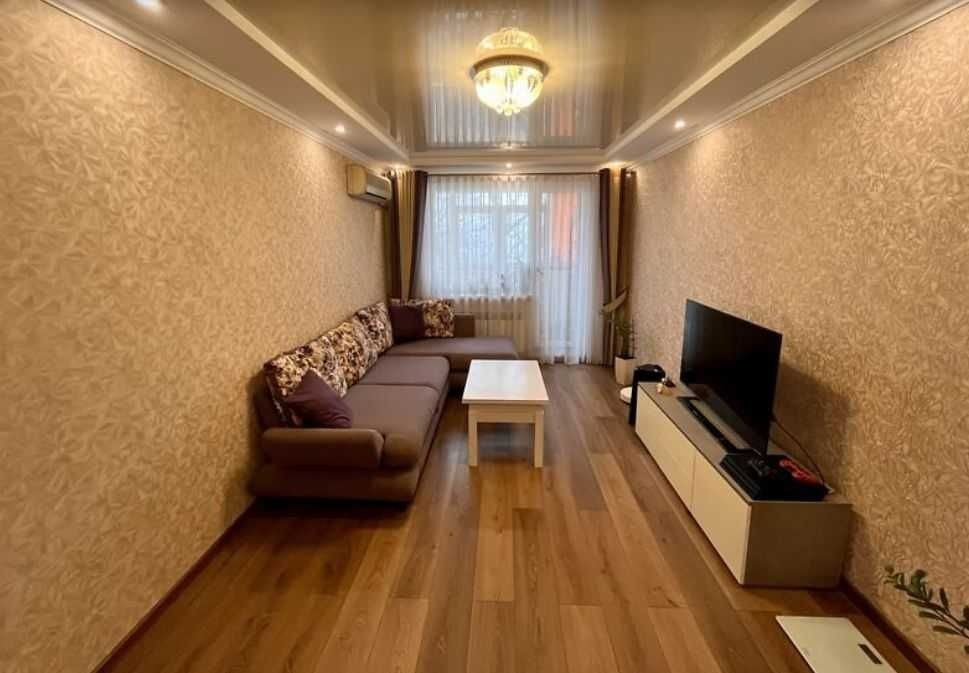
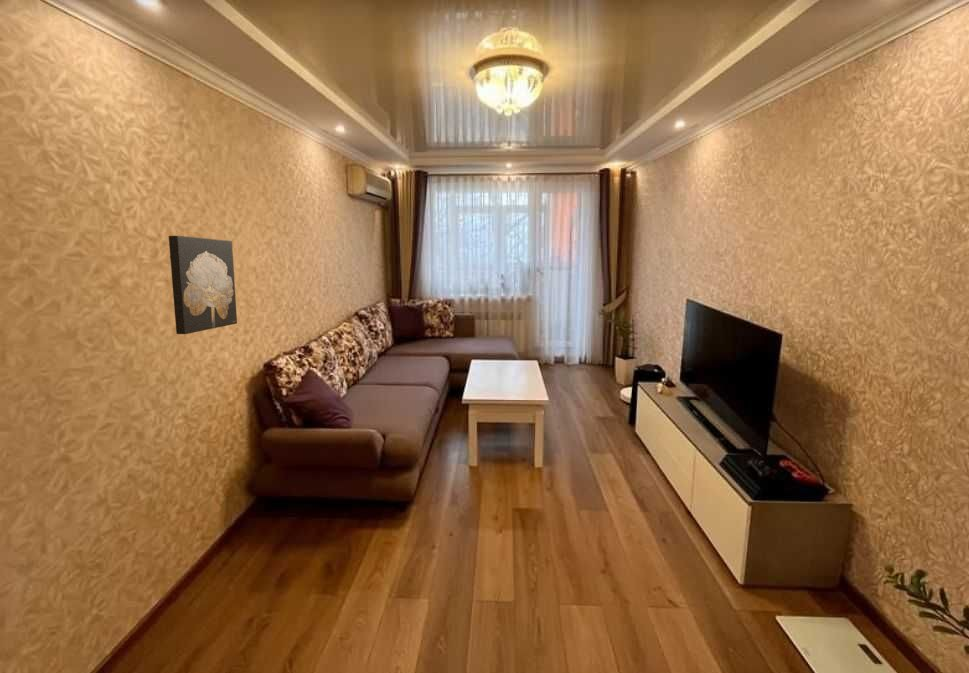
+ wall art (205, 284)
